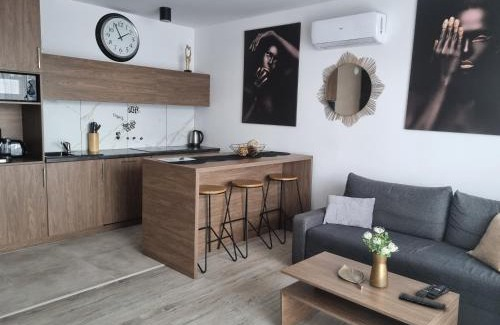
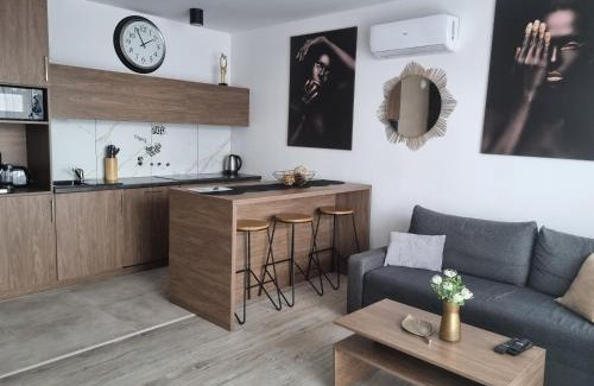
- remote control (421, 301)
